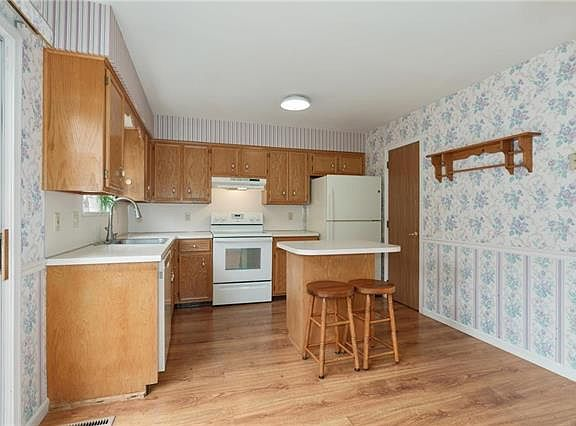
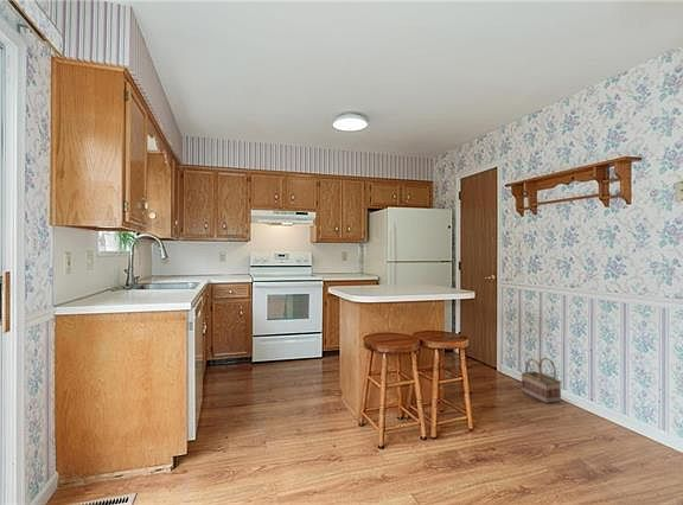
+ basket (541, 377)
